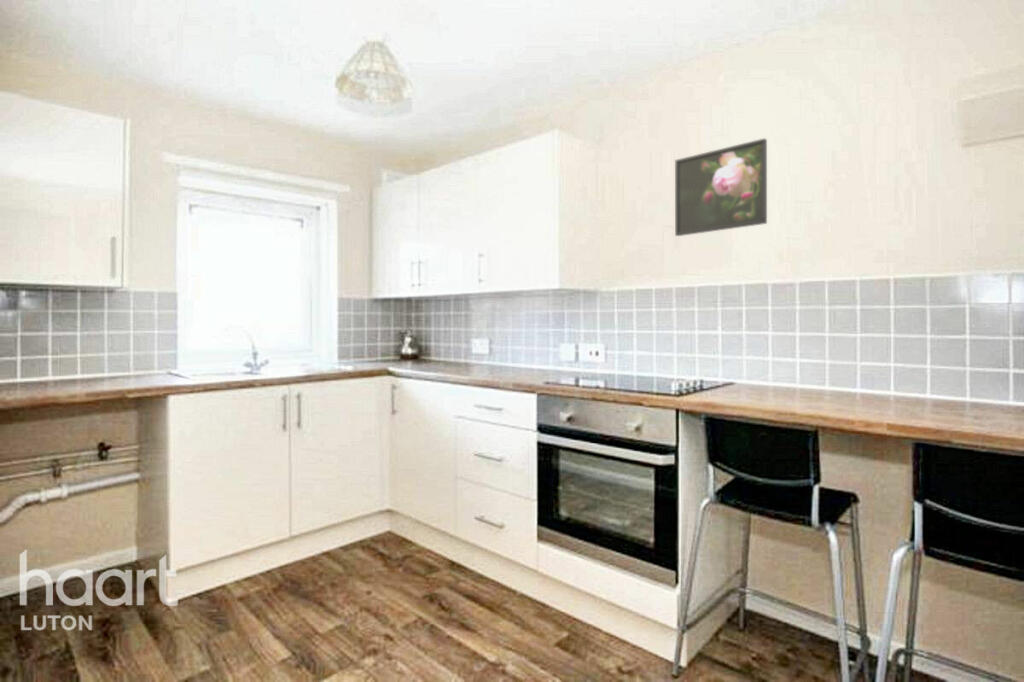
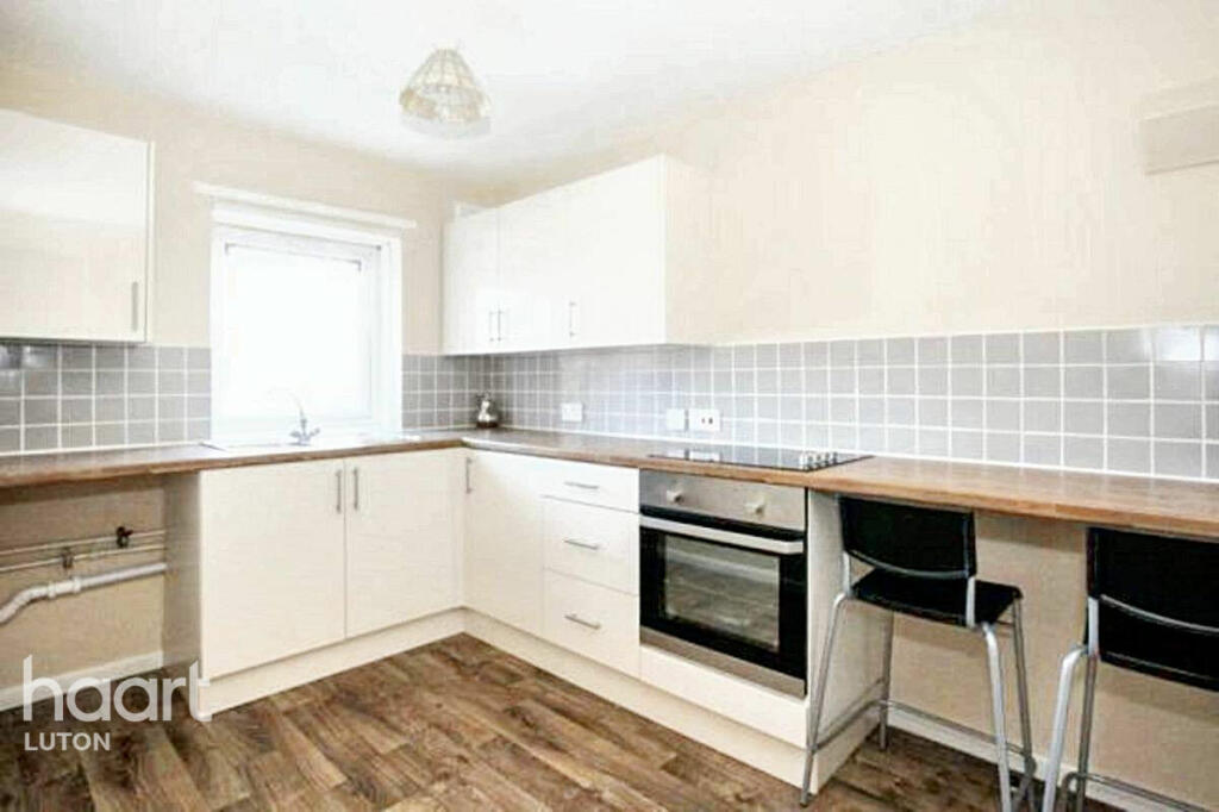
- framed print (718, 190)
